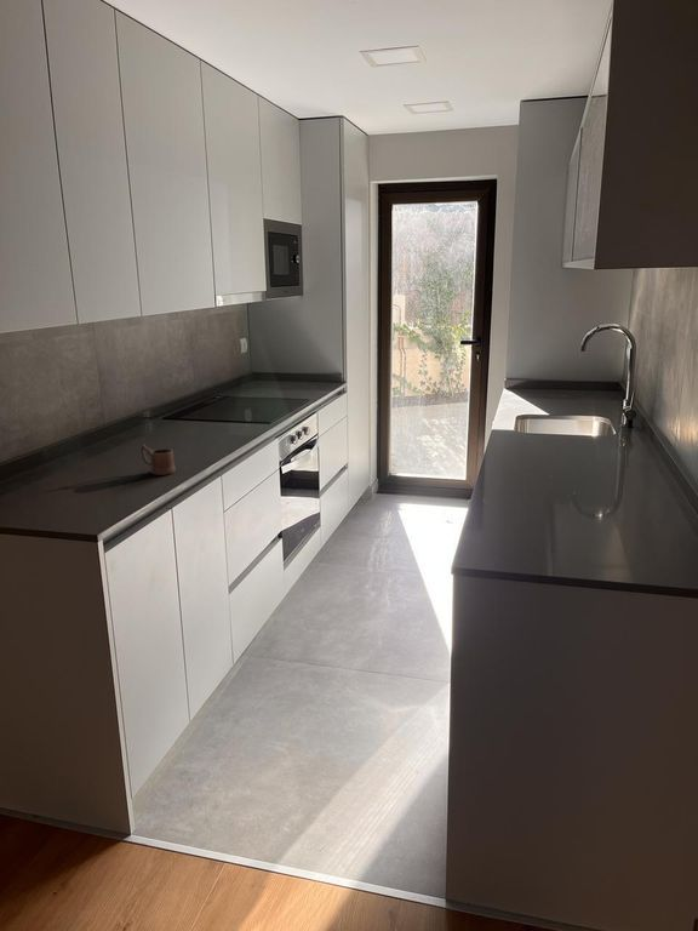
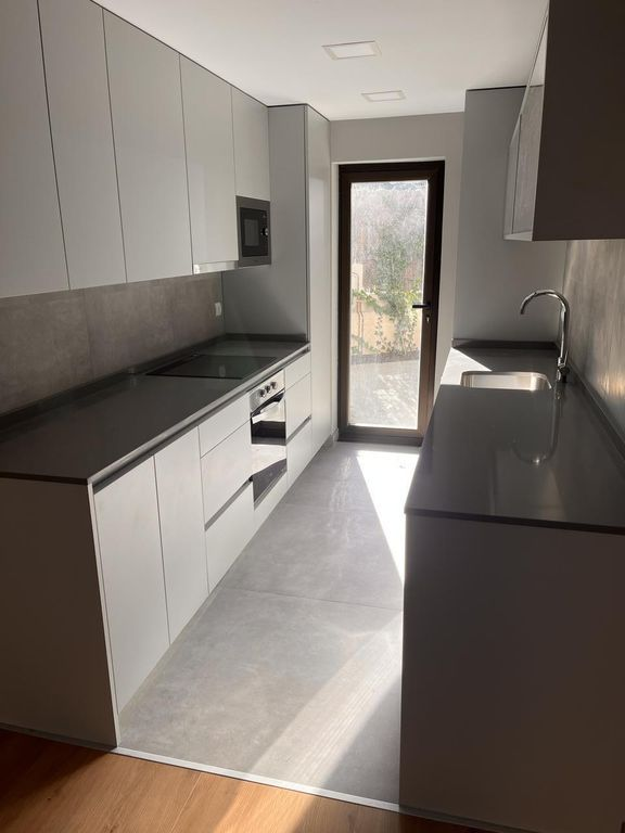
- mug (156, 458)
